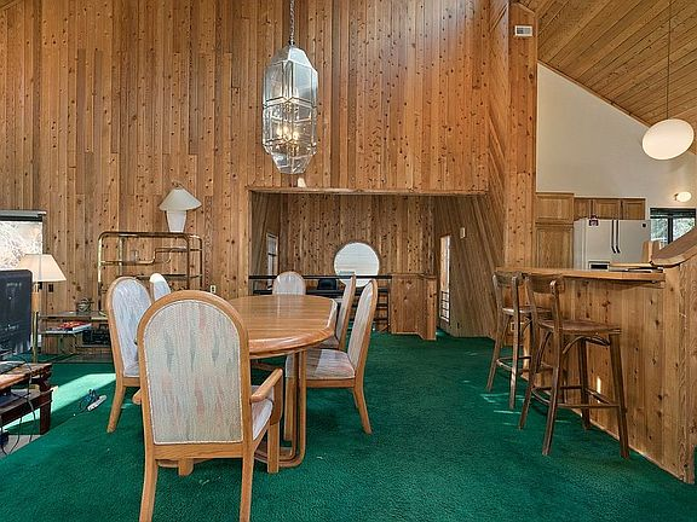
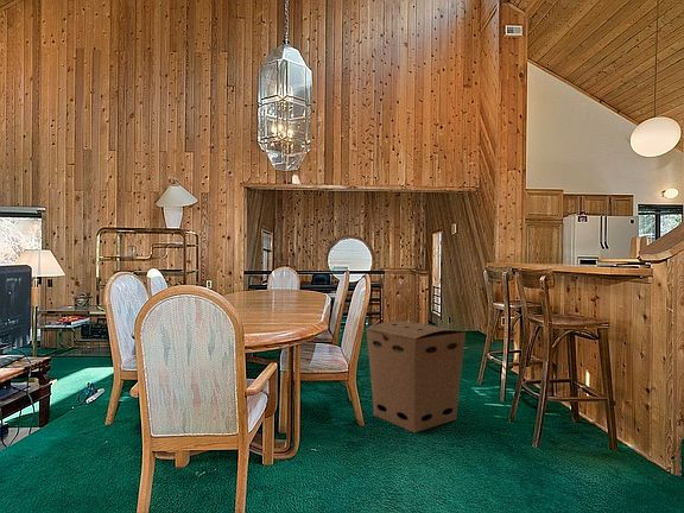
+ cardboard box (413, 372)
